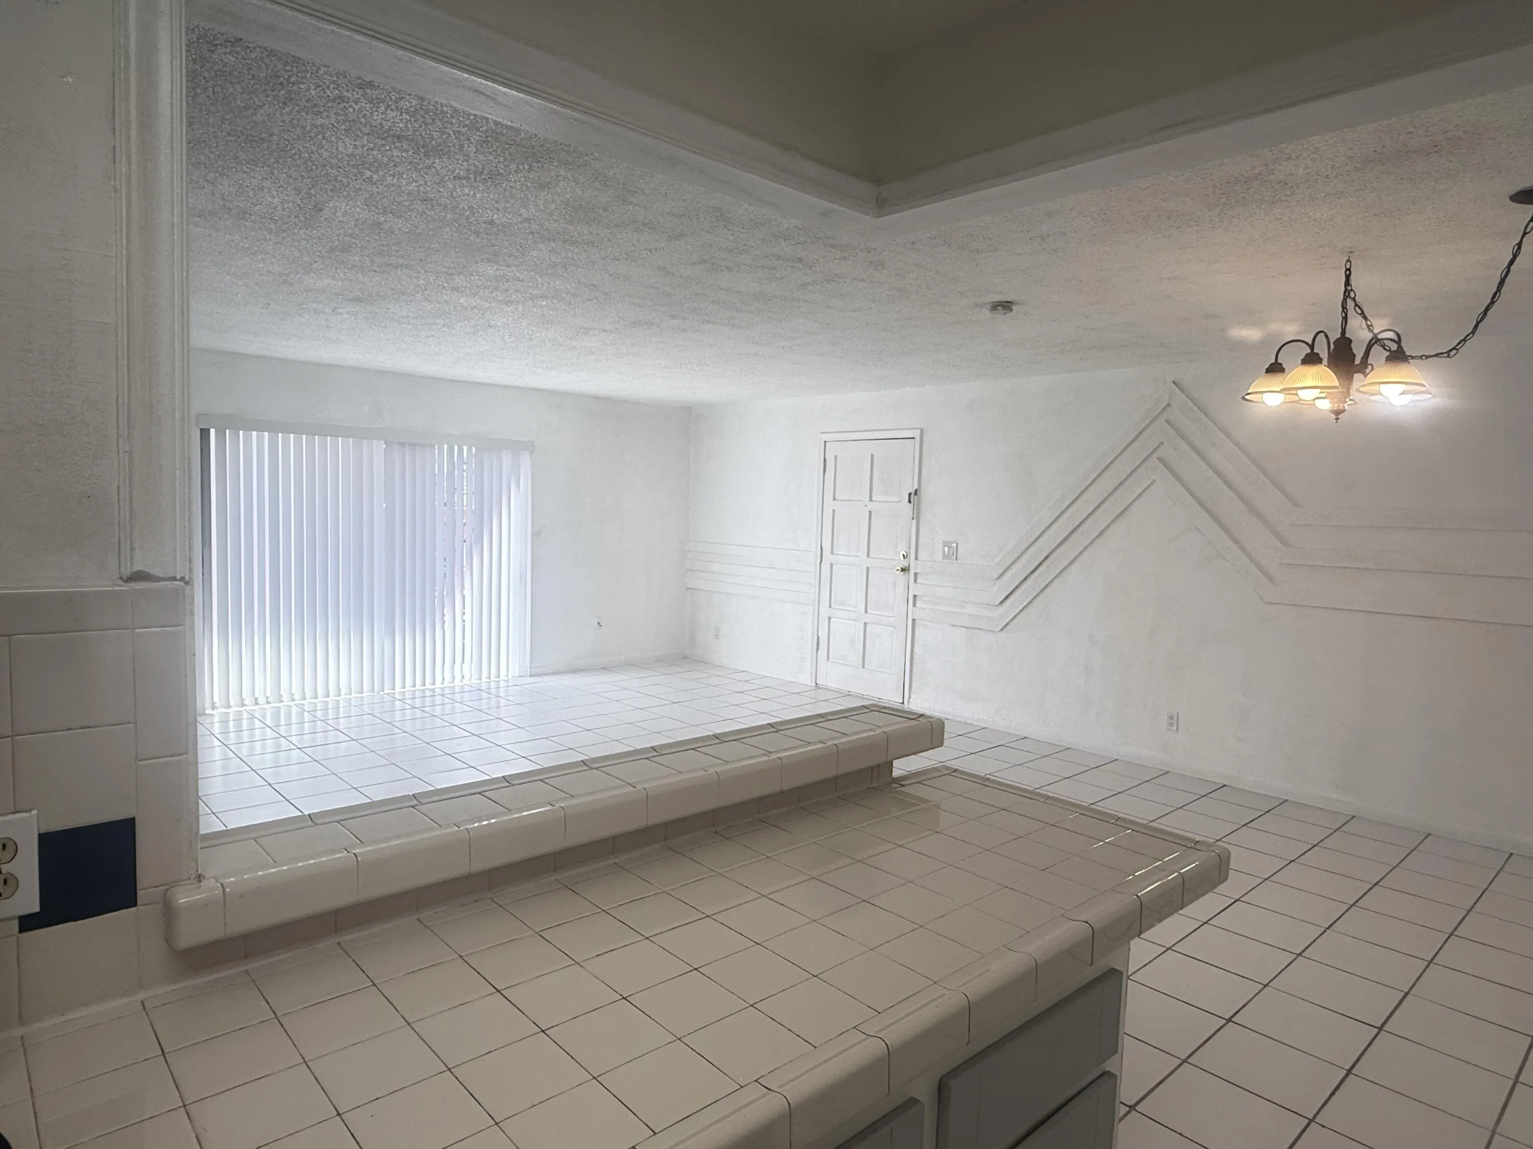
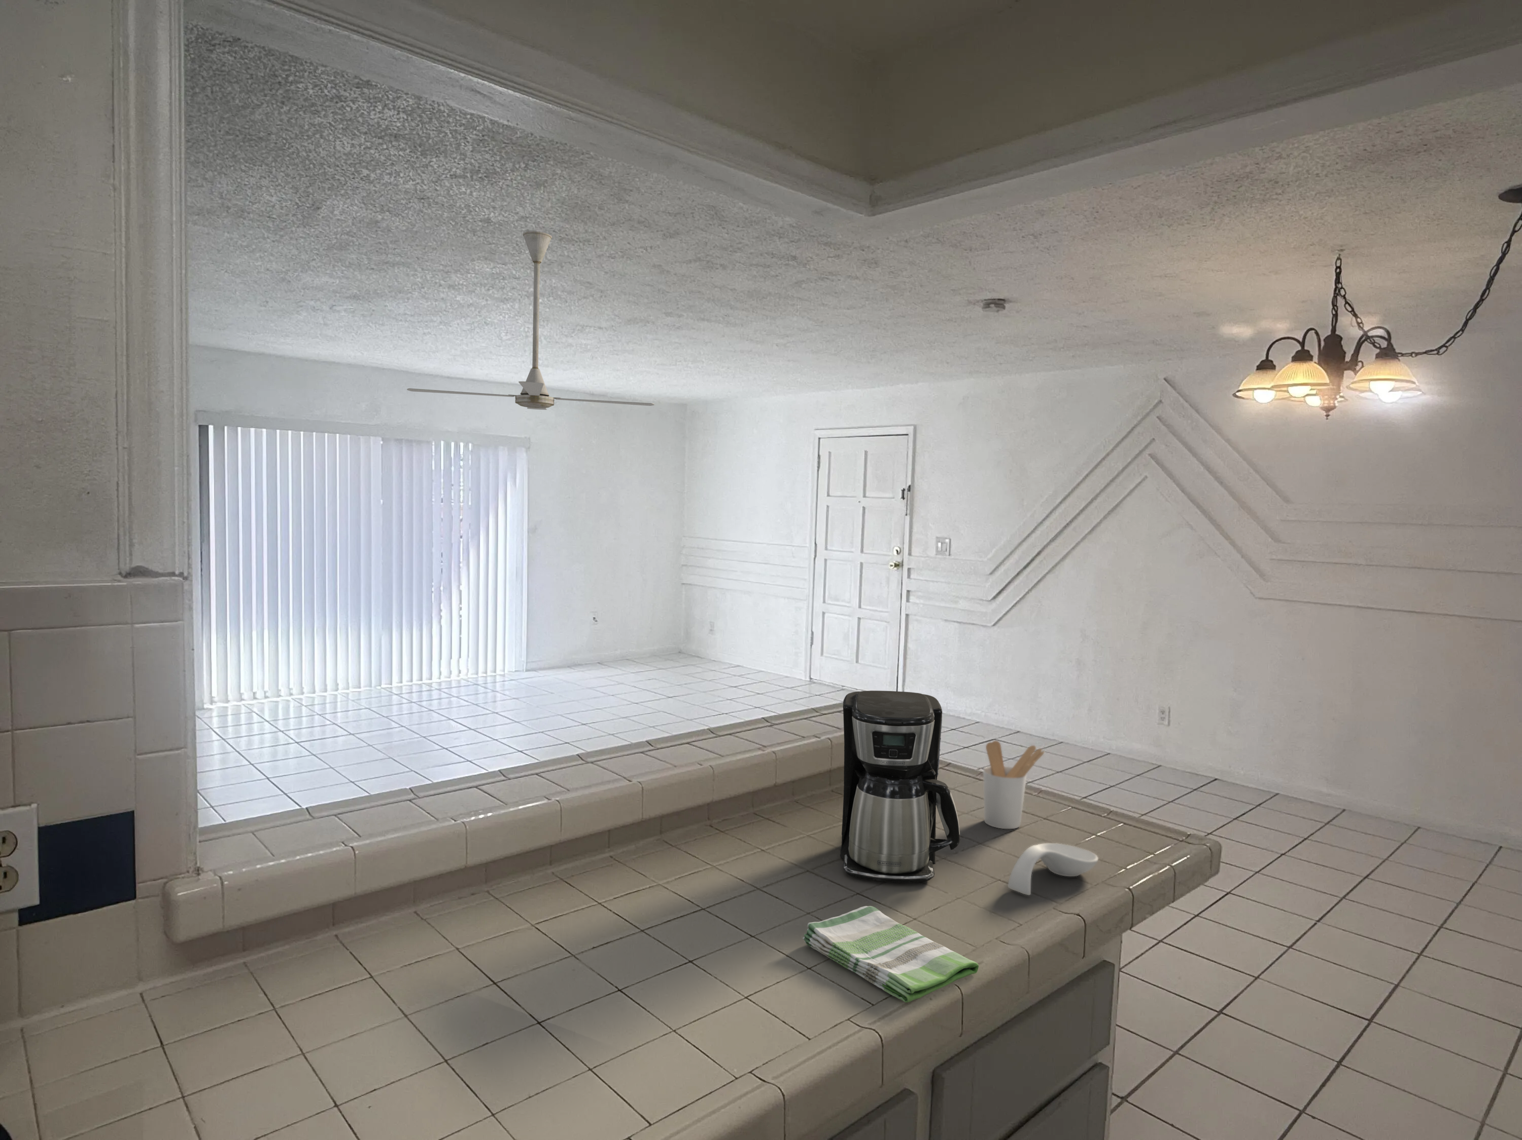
+ coffee maker (902, 776)
+ dish towel (888, 947)
+ ceiling fan (536, 322)
+ utensil holder (1013, 784)
+ spoon rest (1052, 860)
